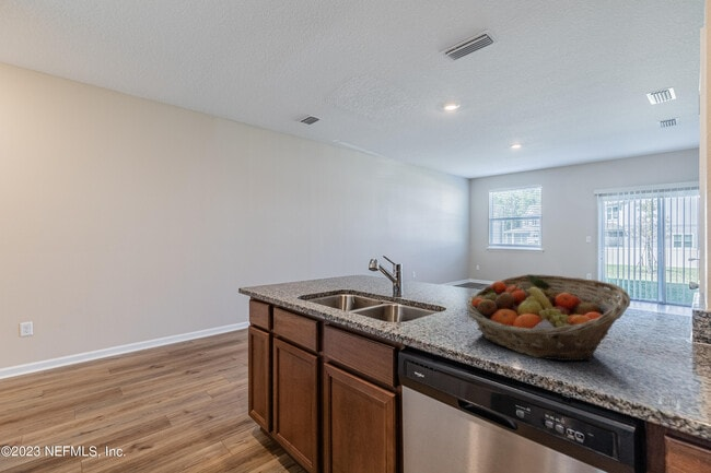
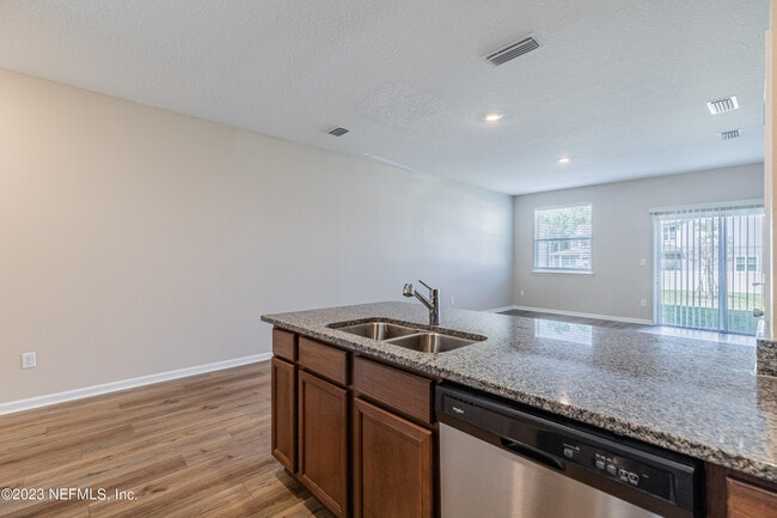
- fruit basket (537, 310)
